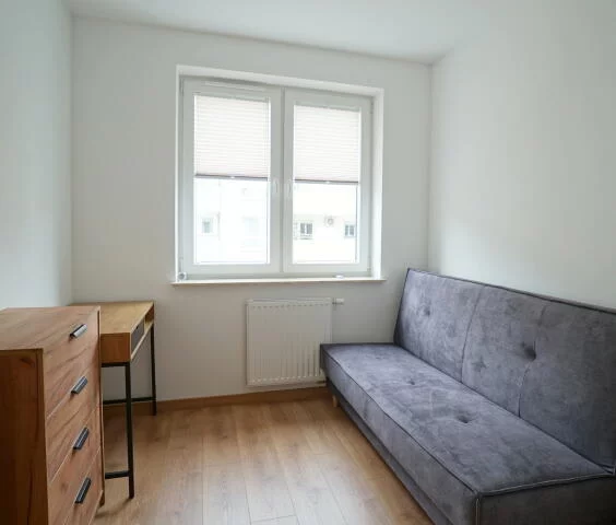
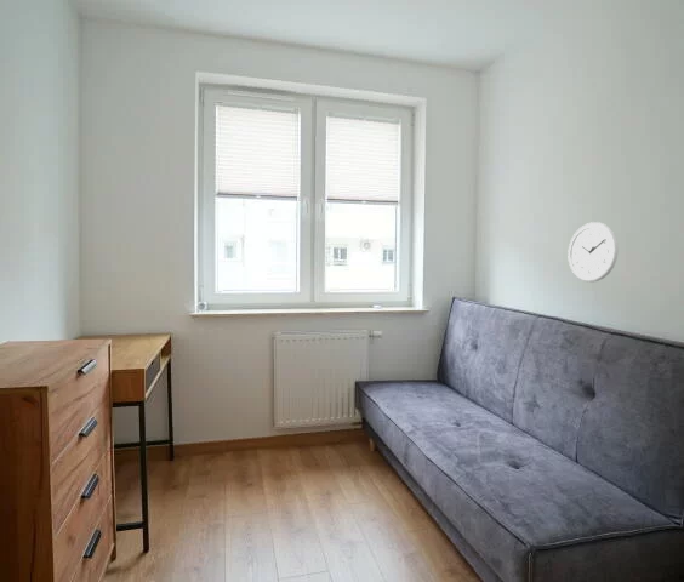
+ wall clock (589, 252)
